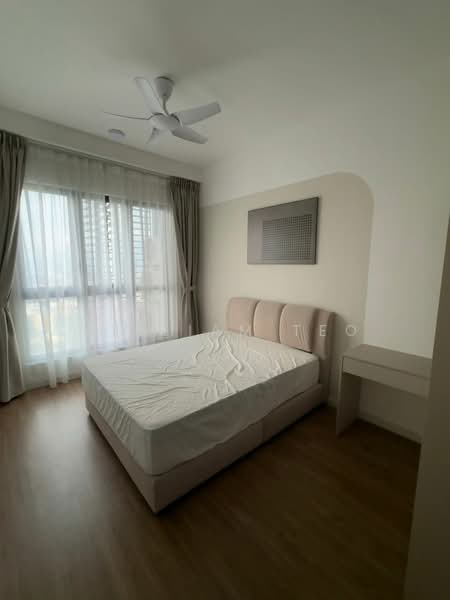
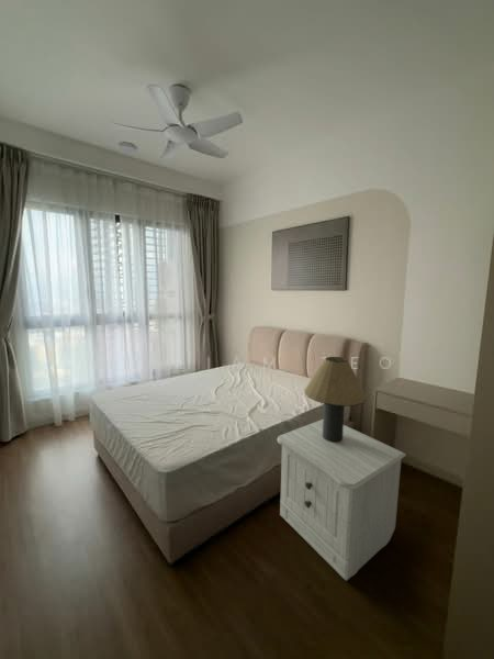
+ nightstand (334, 487)
+ table lamp (334, 398)
